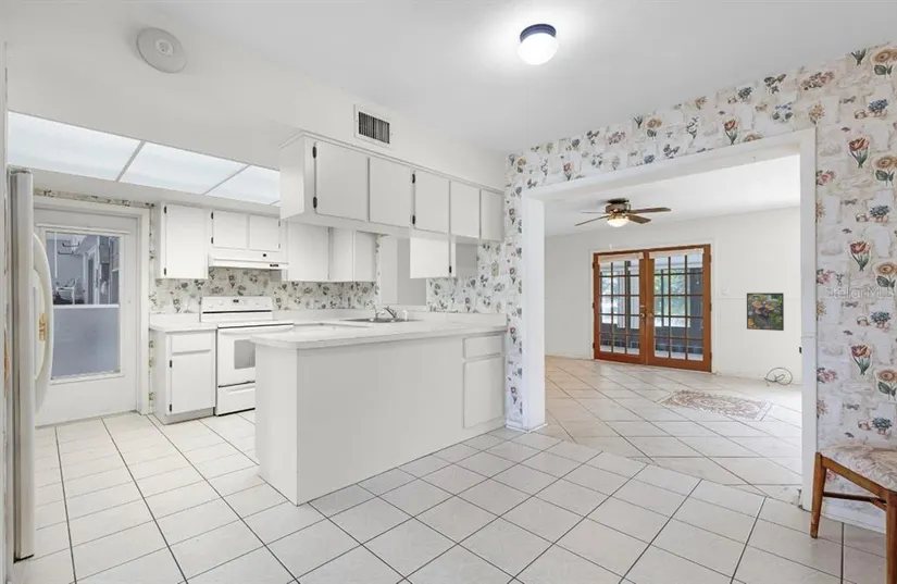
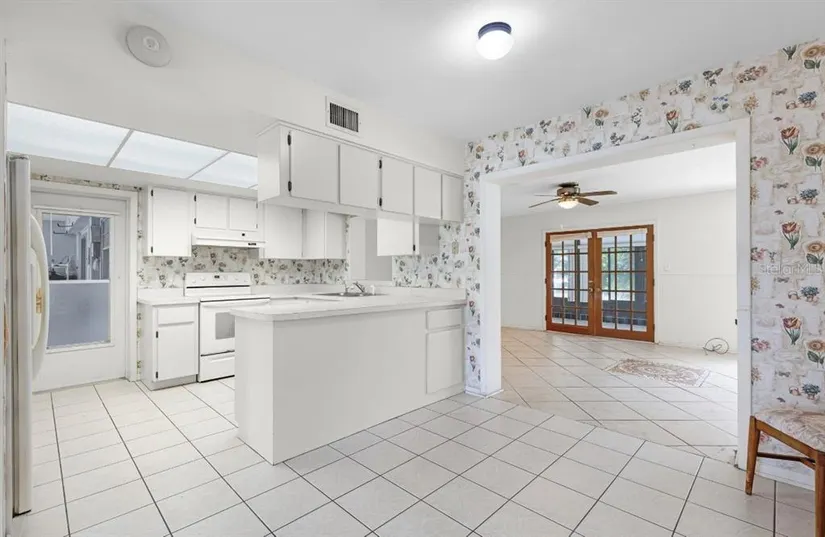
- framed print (764, 311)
